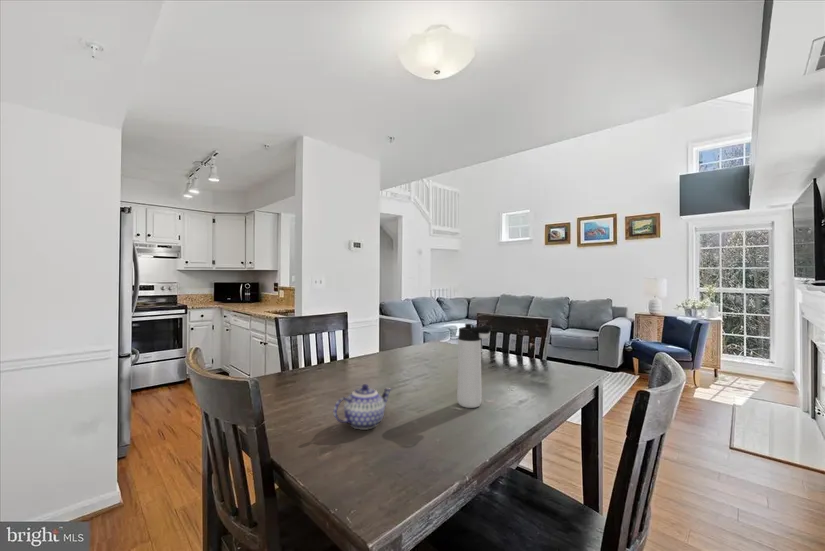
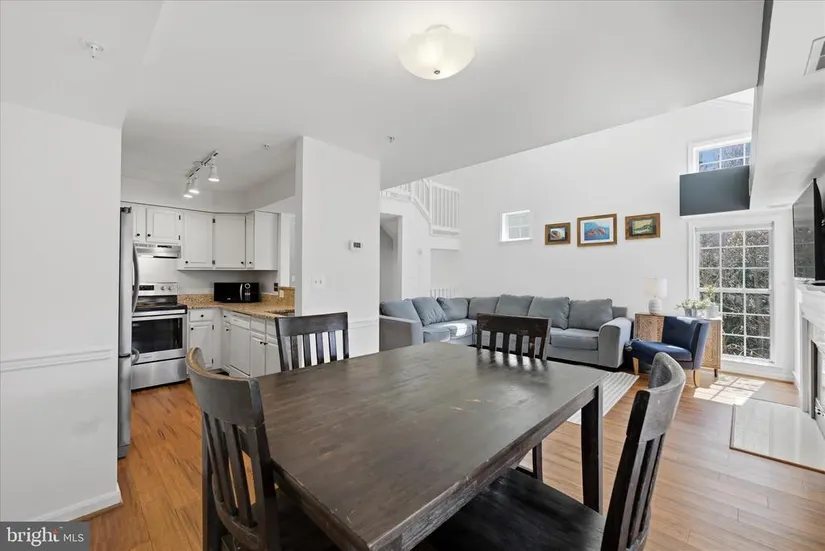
- teapot (364, 404)
- thermos bottle (474, 365)
